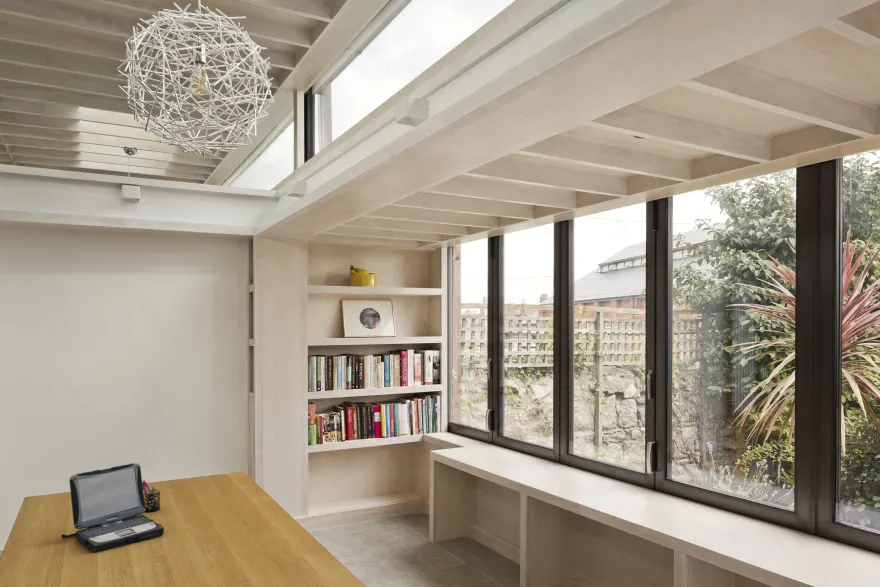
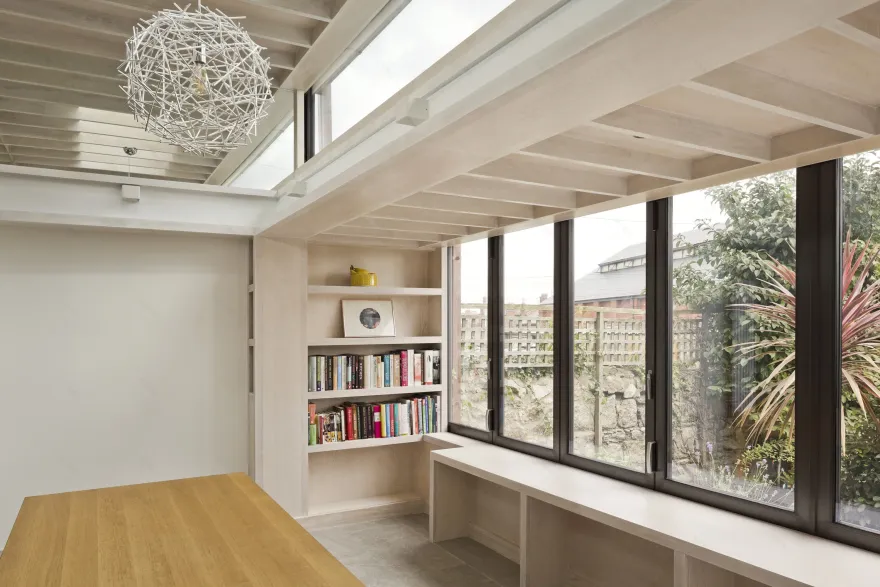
- pen holder (151, 494)
- laptop (115, 504)
